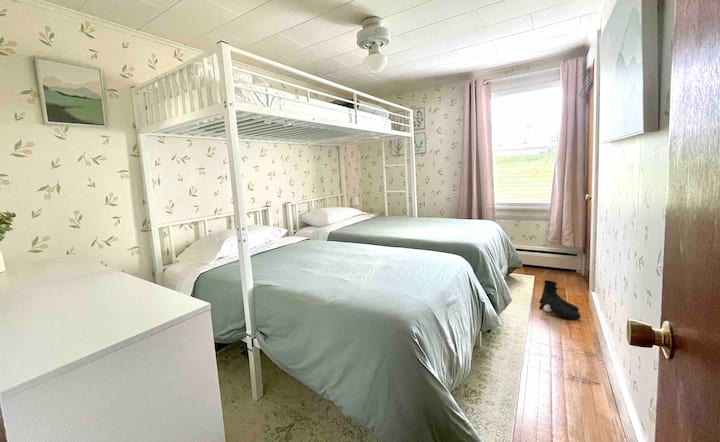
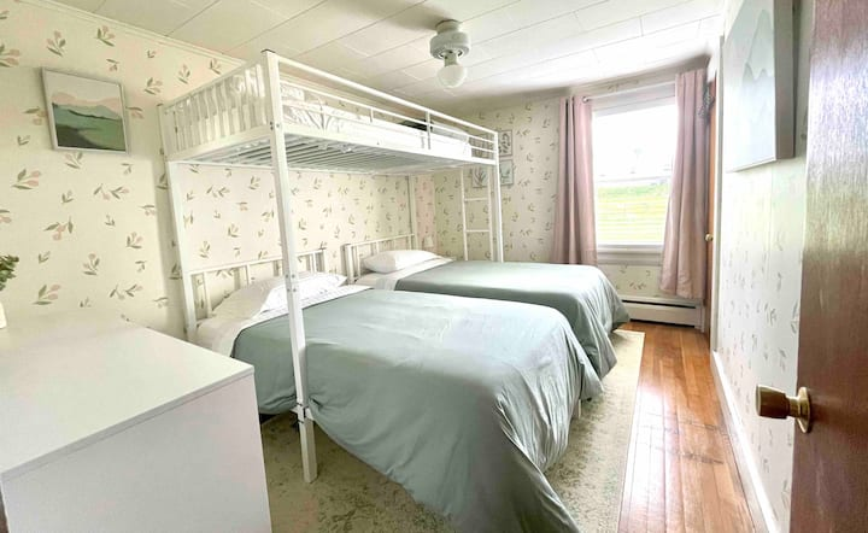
- boots (559, 297)
